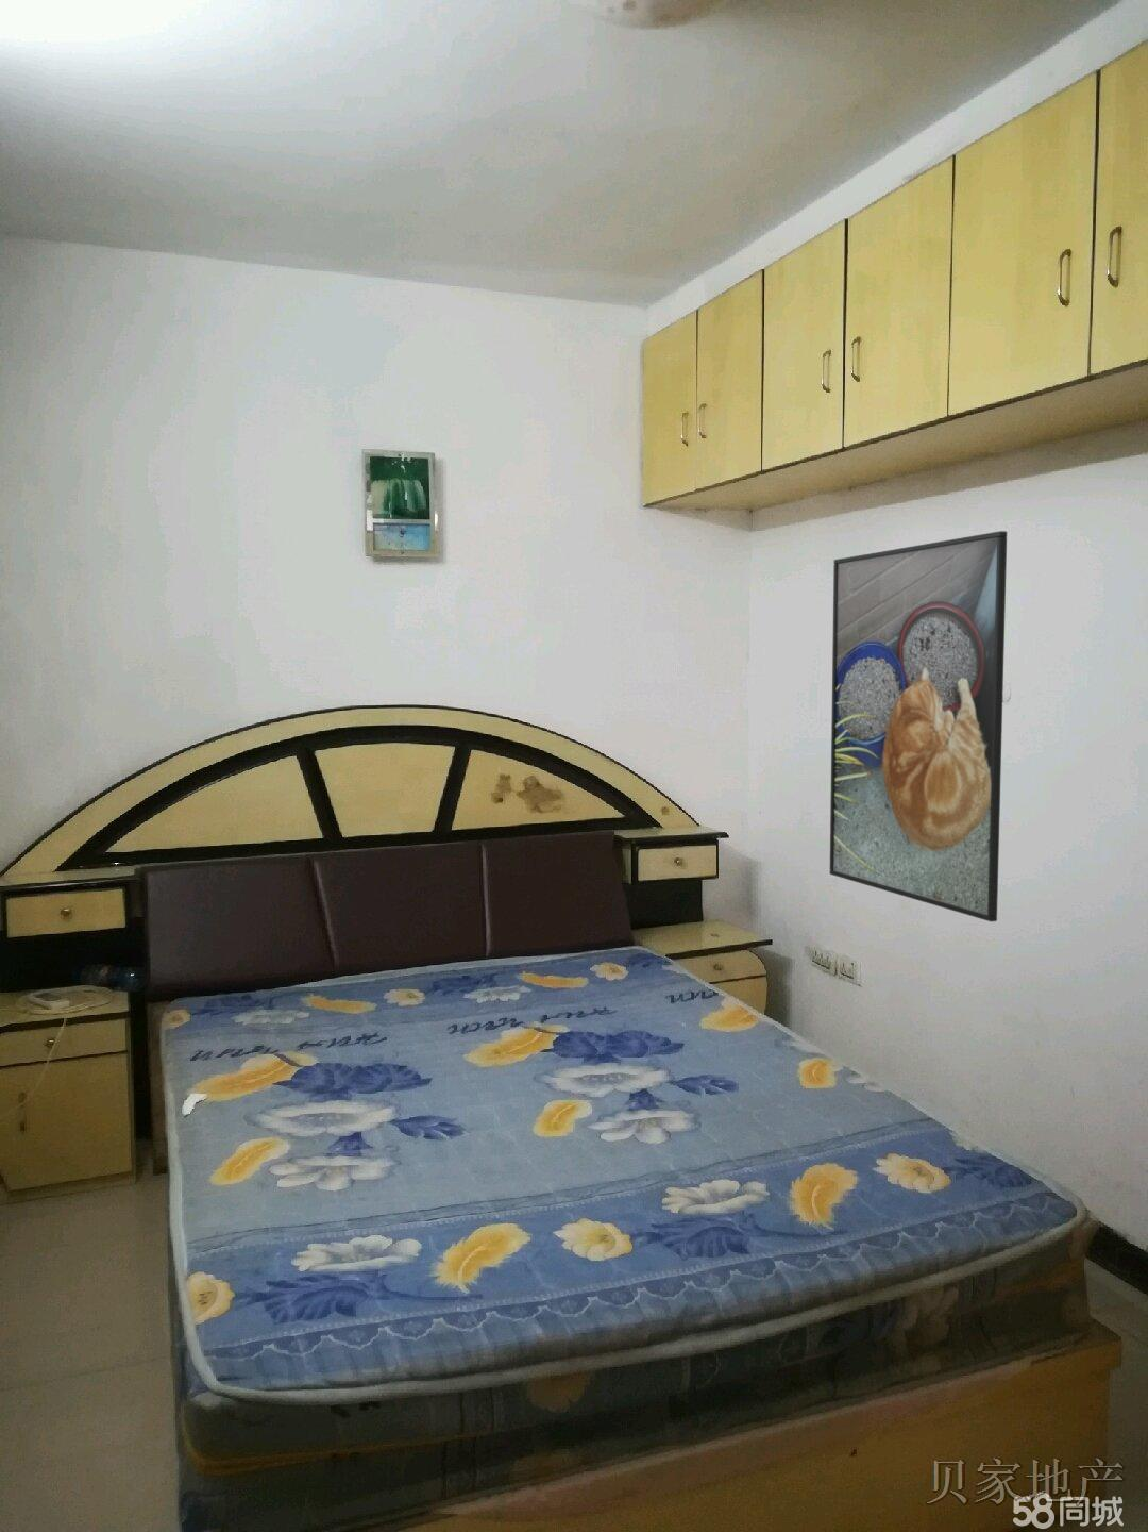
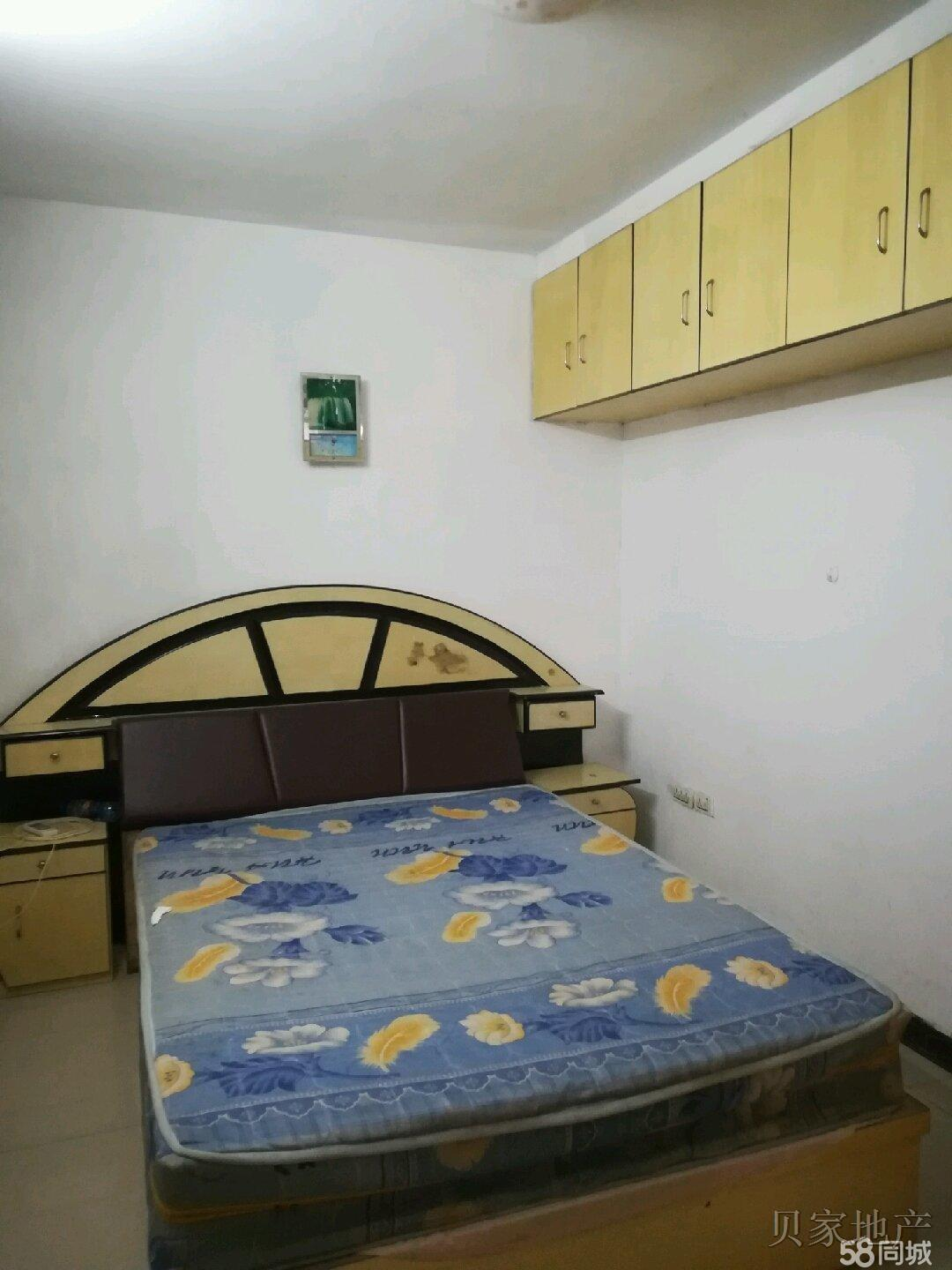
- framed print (907, 723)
